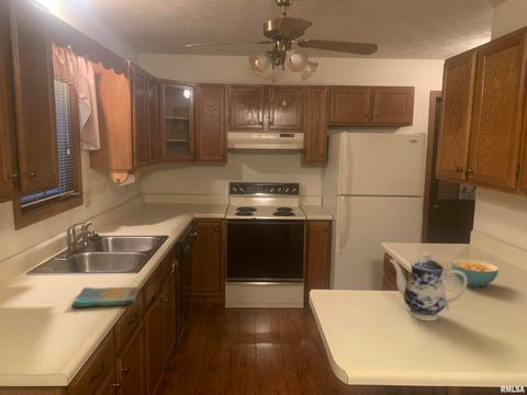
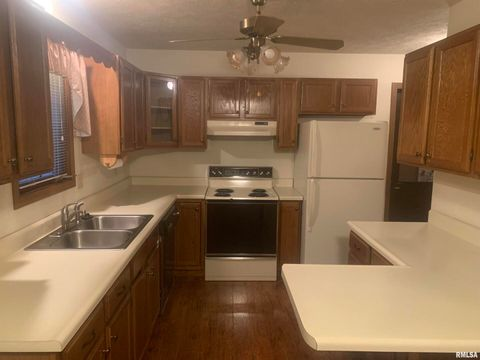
- teapot (425, 283)
- cereal bowl (473, 274)
- dish towel (108, 295)
